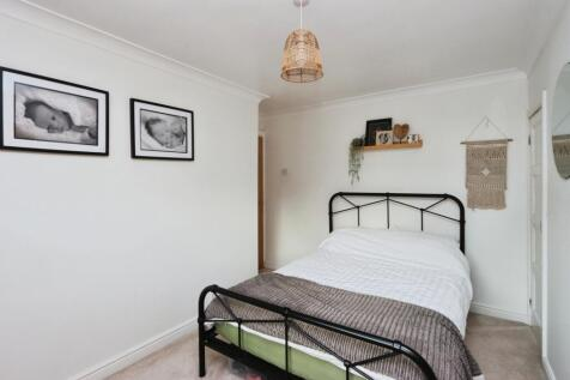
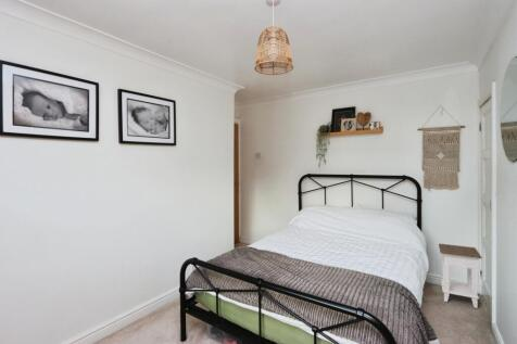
+ nightstand (458, 266)
